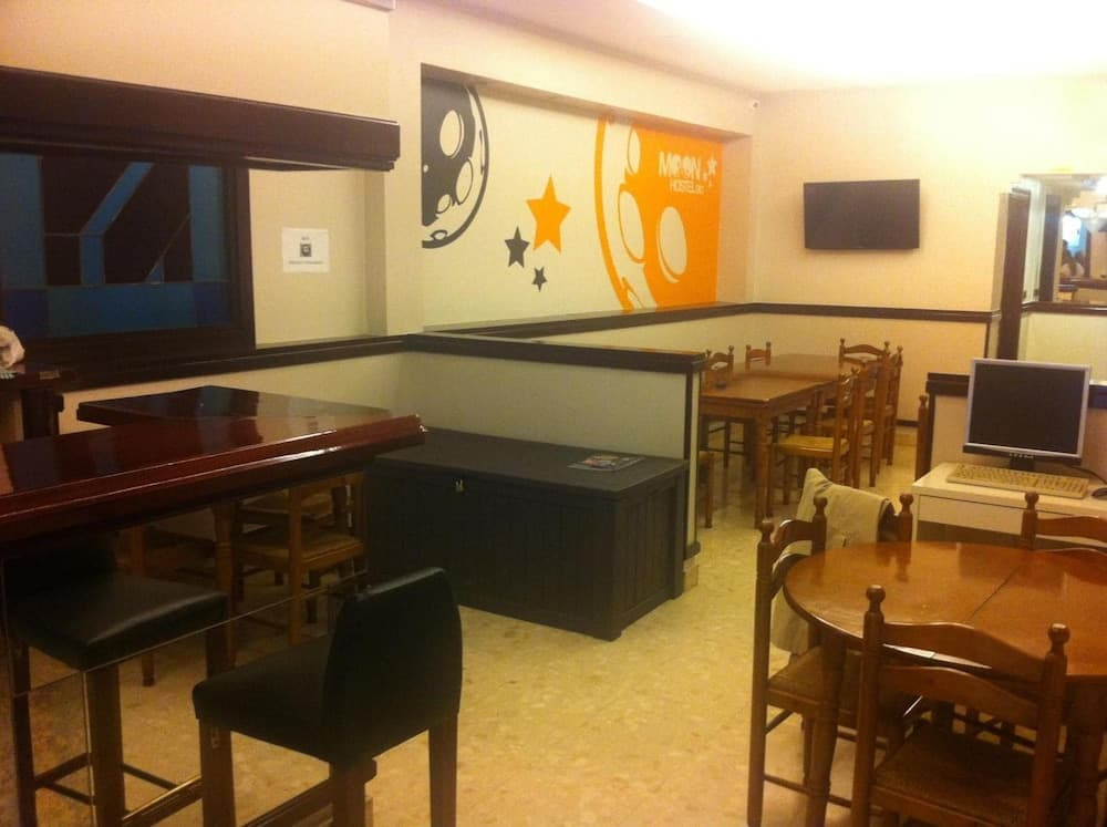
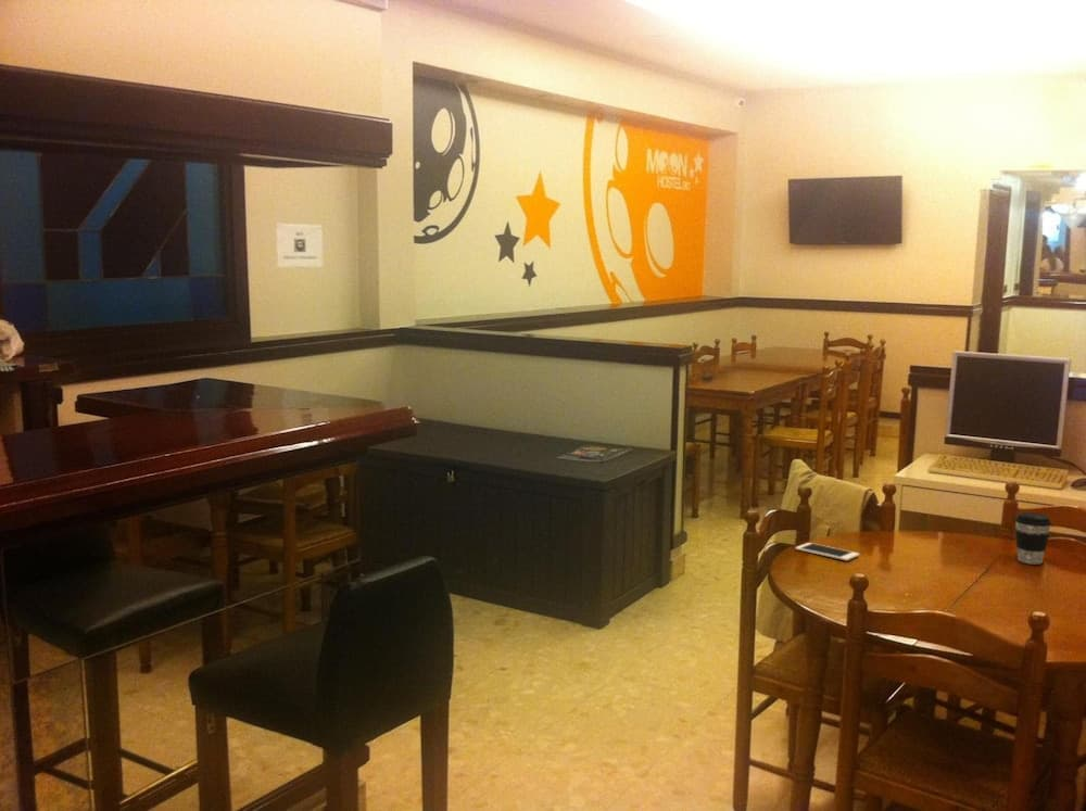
+ cell phone (826, 550)
+ coffee cup (1032, 538)
